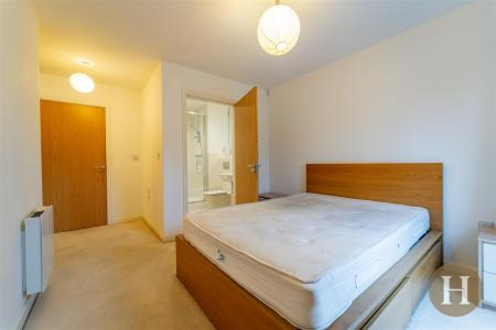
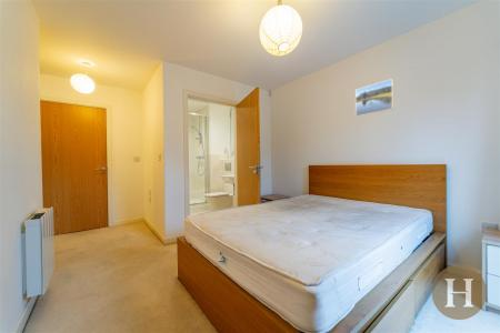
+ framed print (373, 99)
